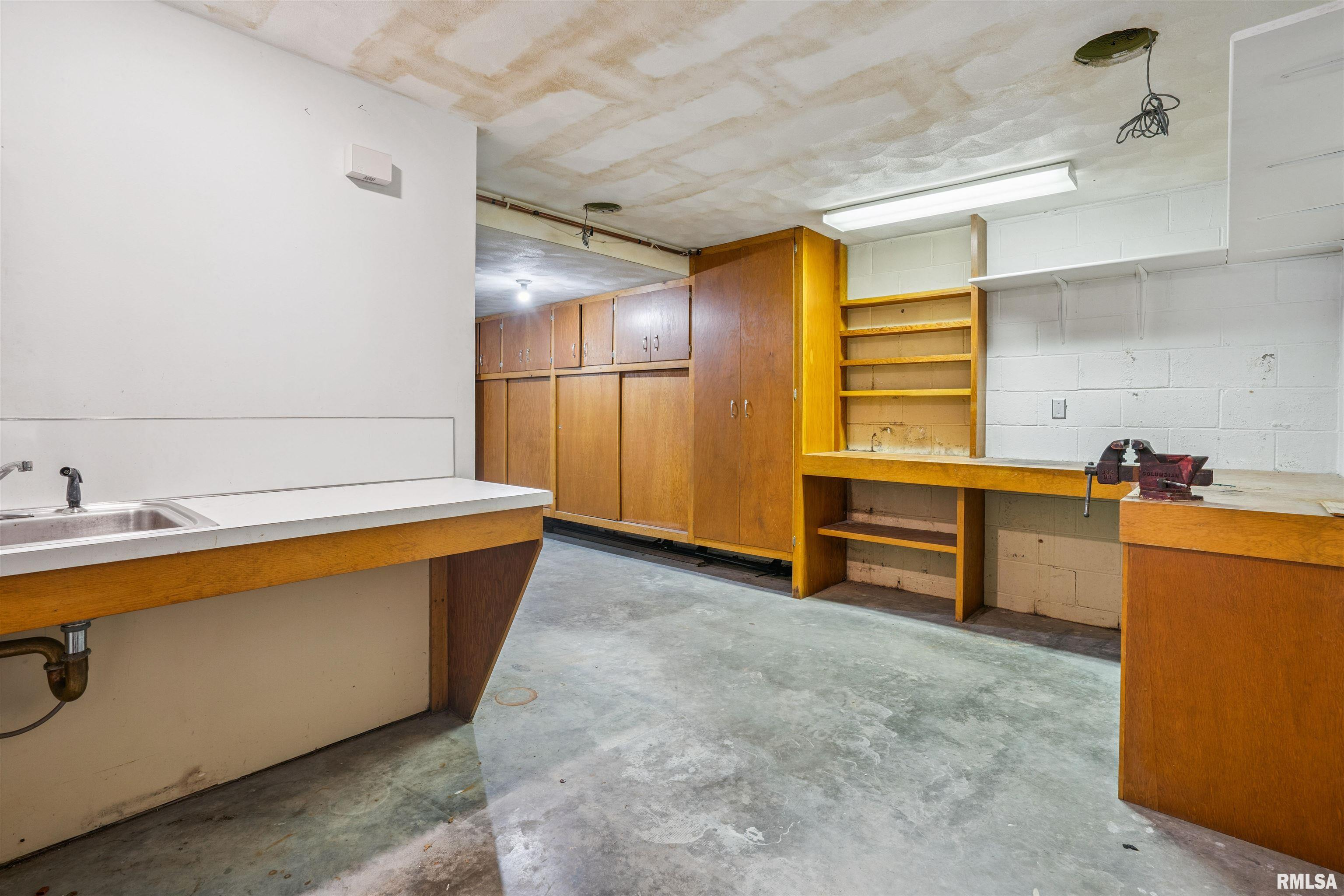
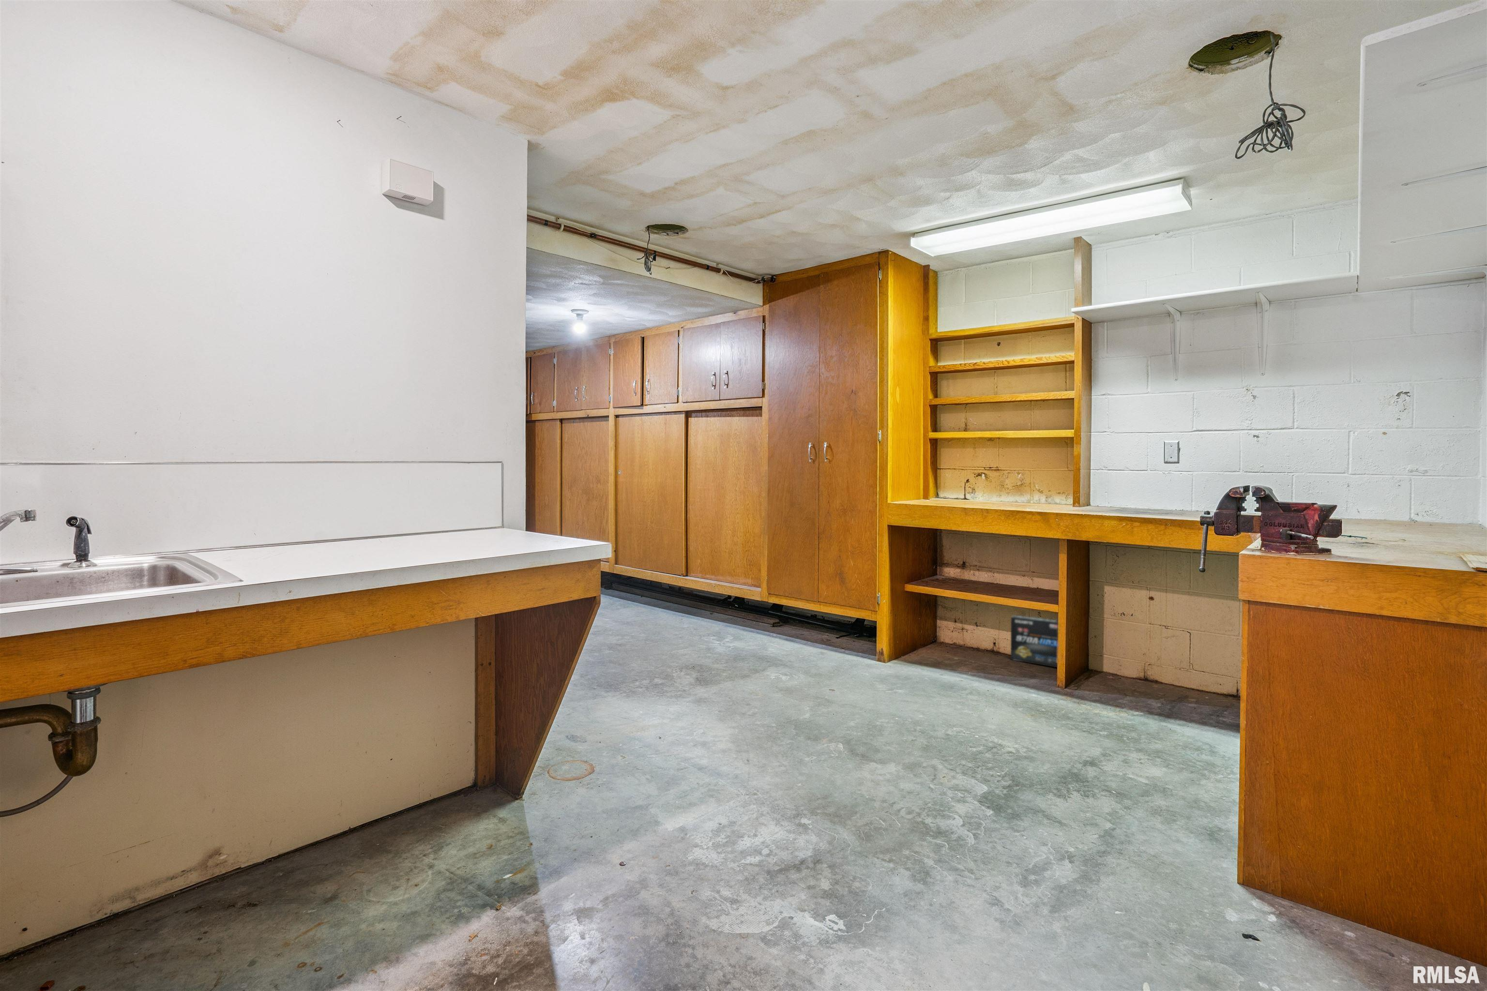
+ box (1041, 641)
